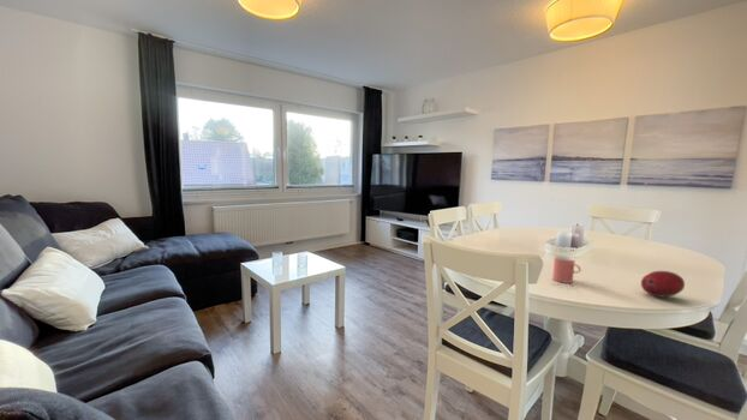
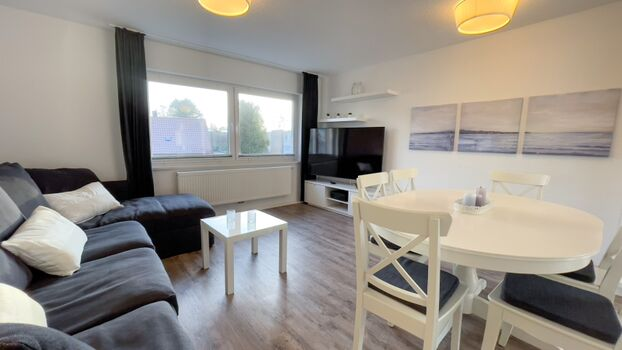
- fruit (662, 283)
- cup (567, 270)
